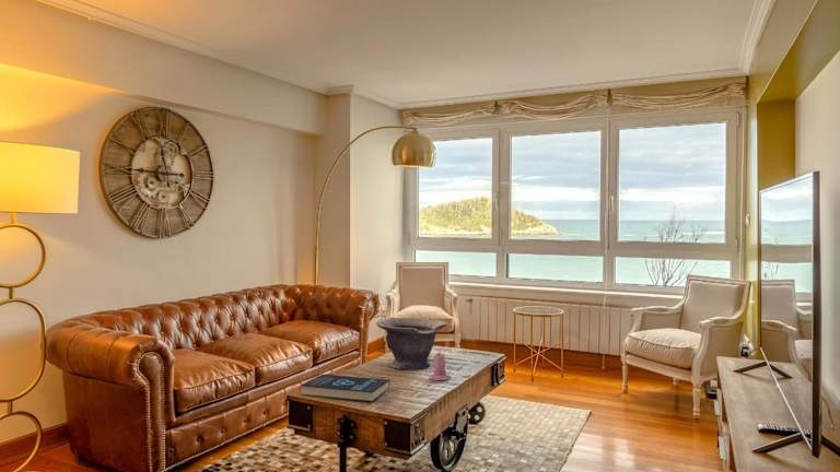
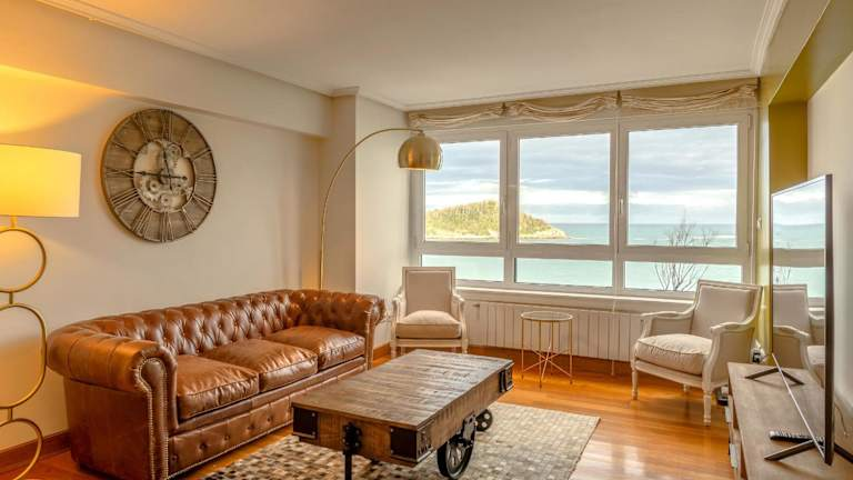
- book (346, 387)
- decorative bowl (409, 343)
- candle (439, 364)
